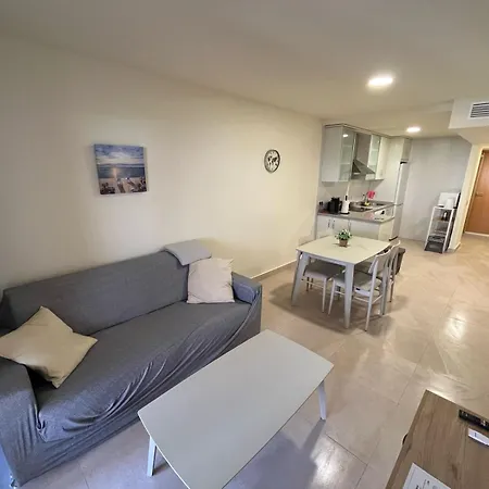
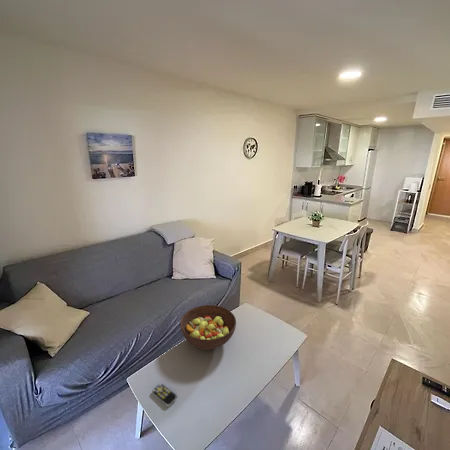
+ remote control (164, 394)
+ fruit bowl (208, 331)
